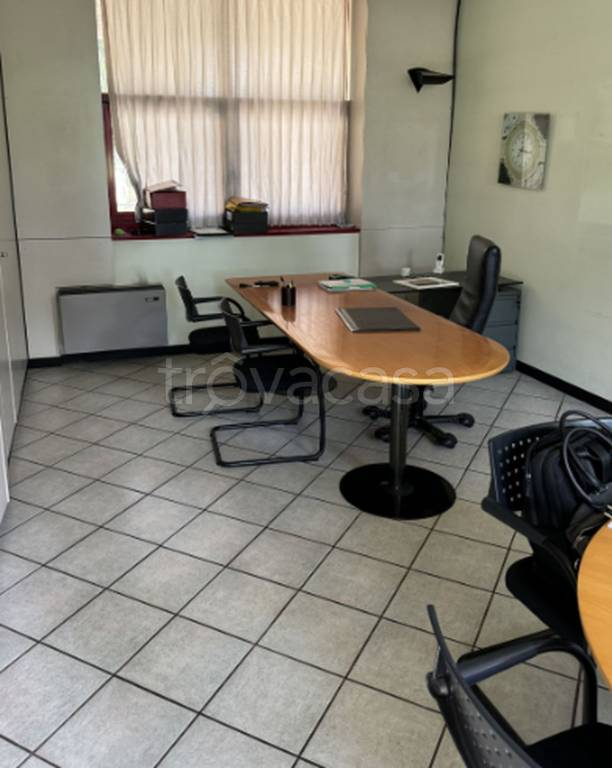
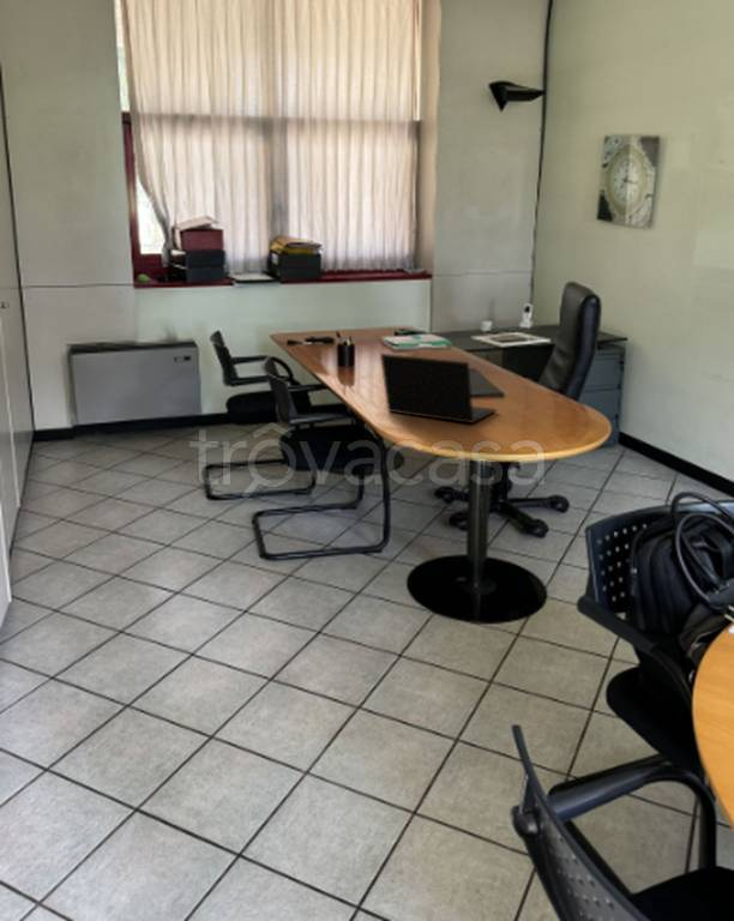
+ laptop (439, 383)
